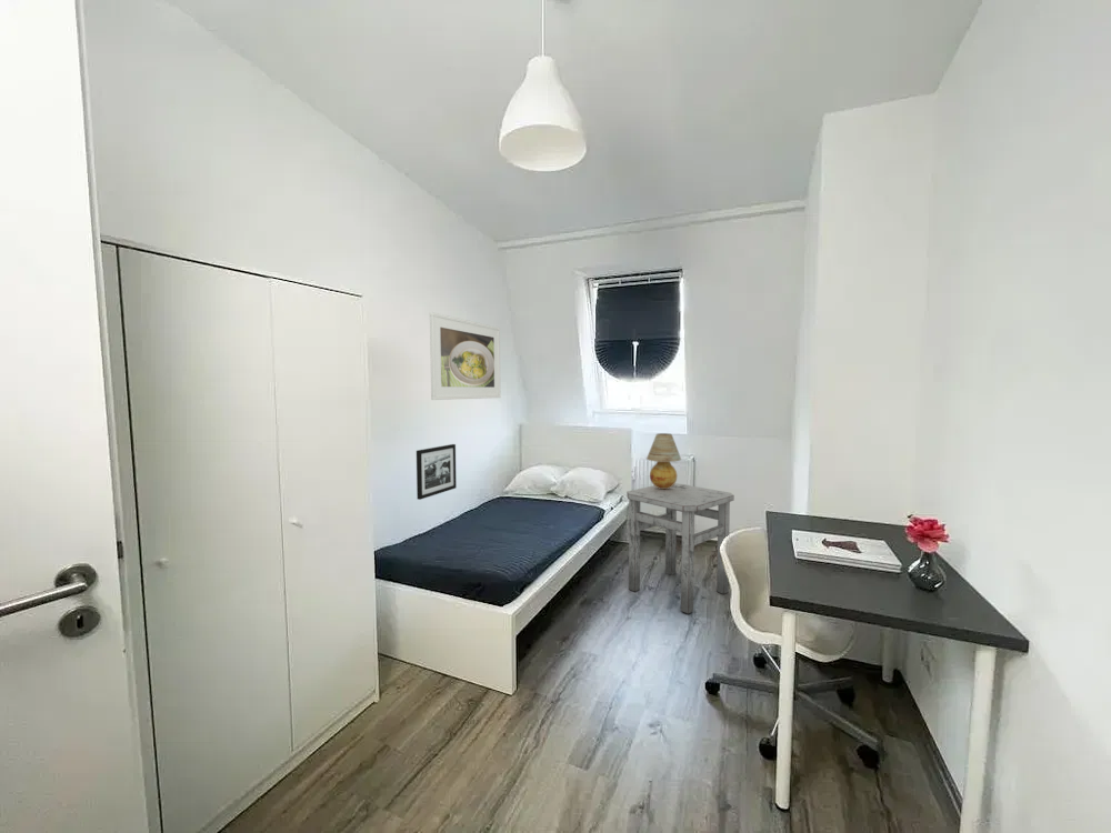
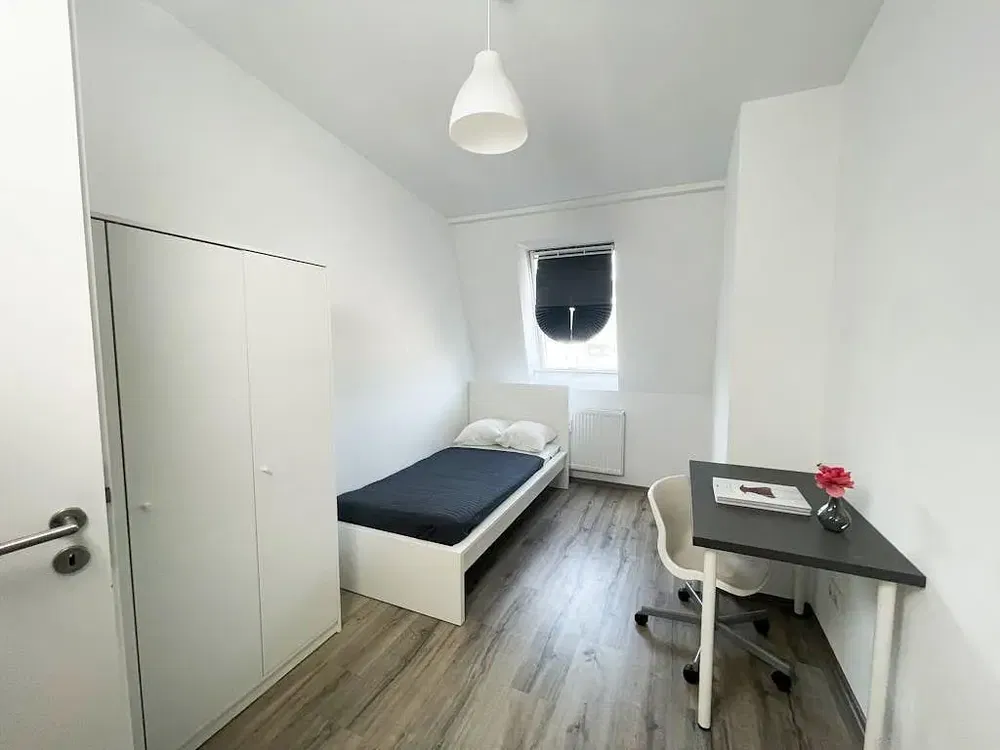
- picture frame (437, 470)
- side table (675, 542)
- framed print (469, 360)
- table lamp (663, 461)
